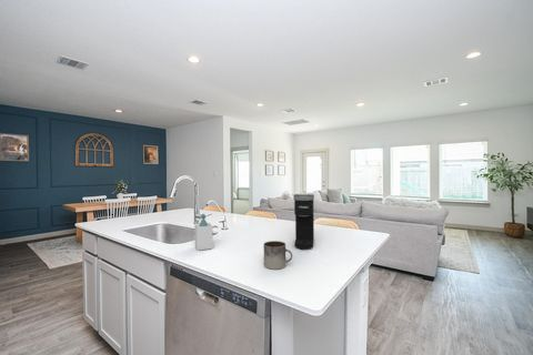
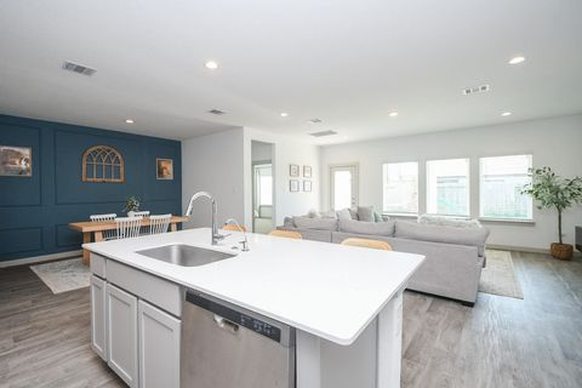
- soap bottle (203, 231)
- mug (278, 254)
- coffee maker (304, 219)
